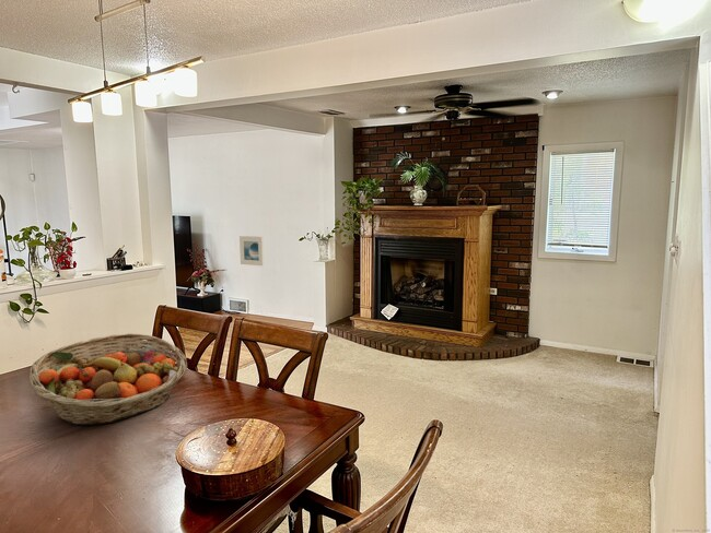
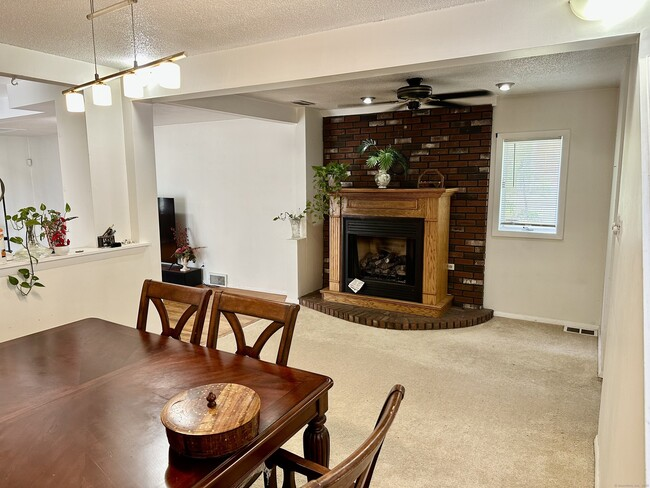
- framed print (250, 250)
- fruit basket (114, 376)
